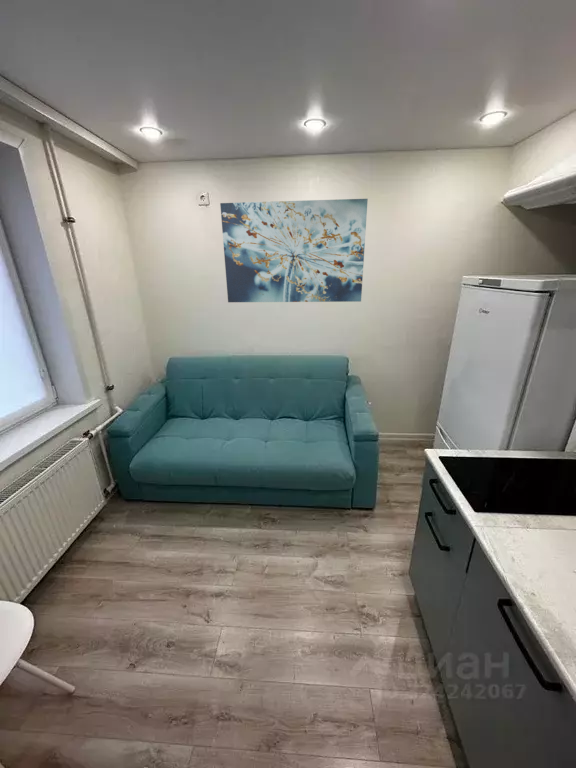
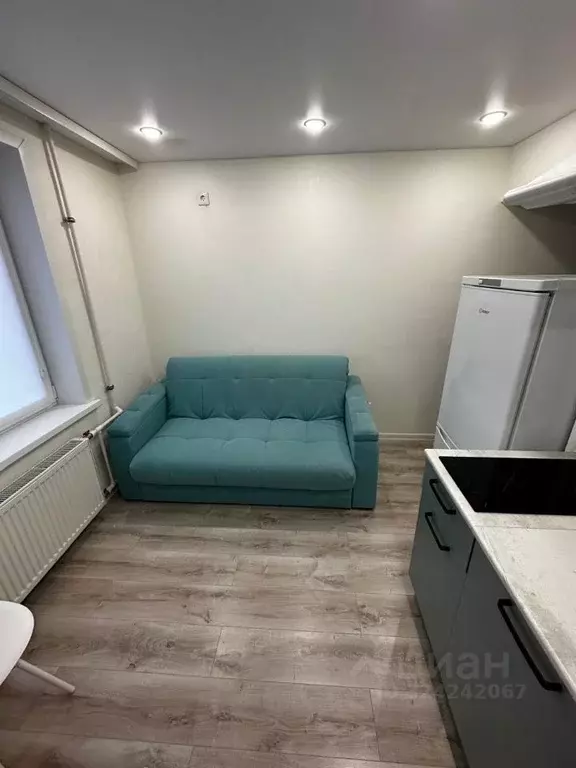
- wall art (293, 254)
